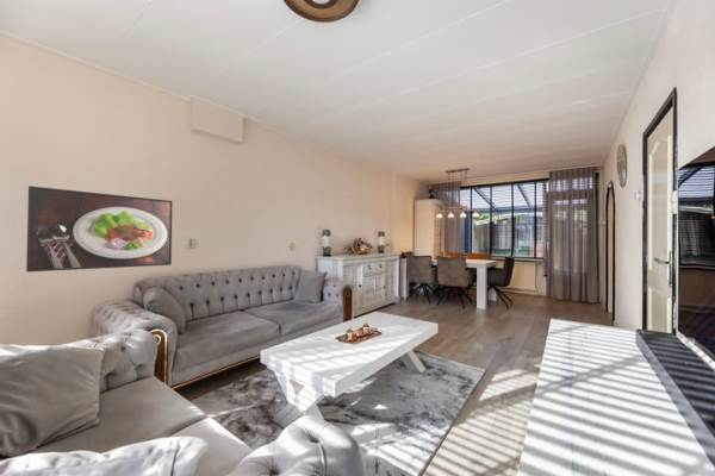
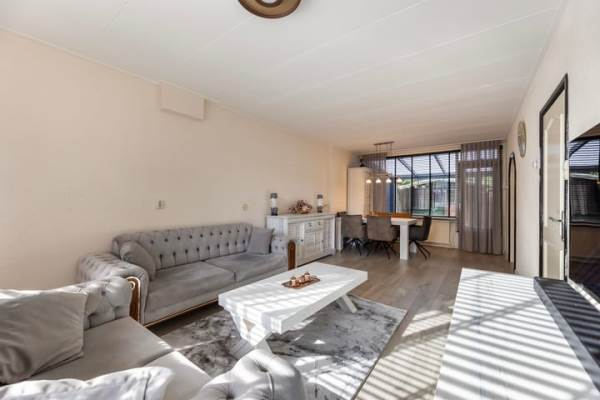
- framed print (110, 231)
